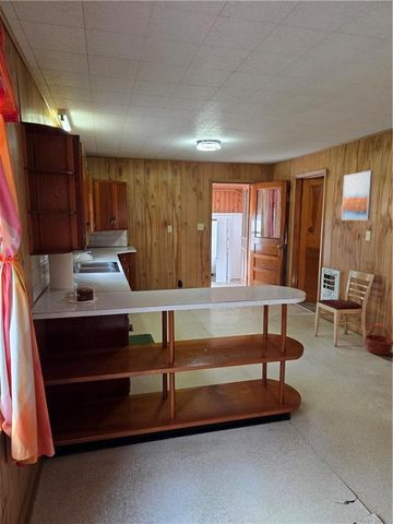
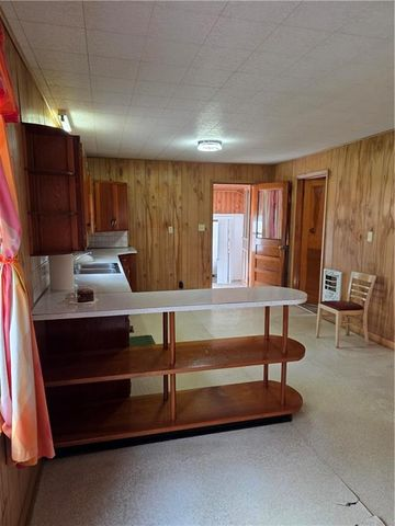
- basket (379, 336)
- wall art (356, 196)
